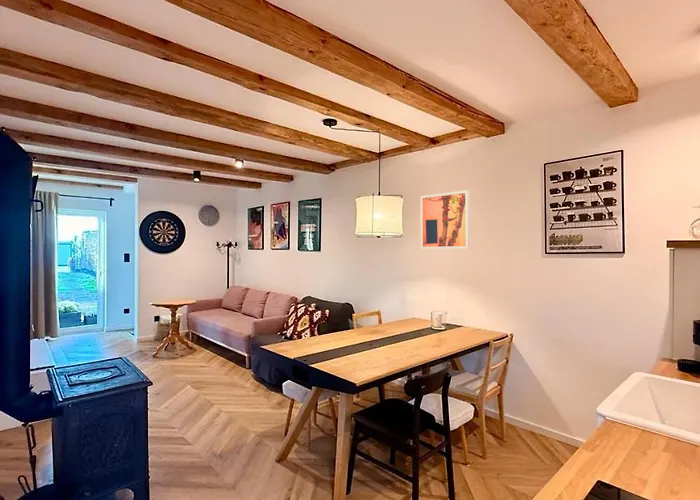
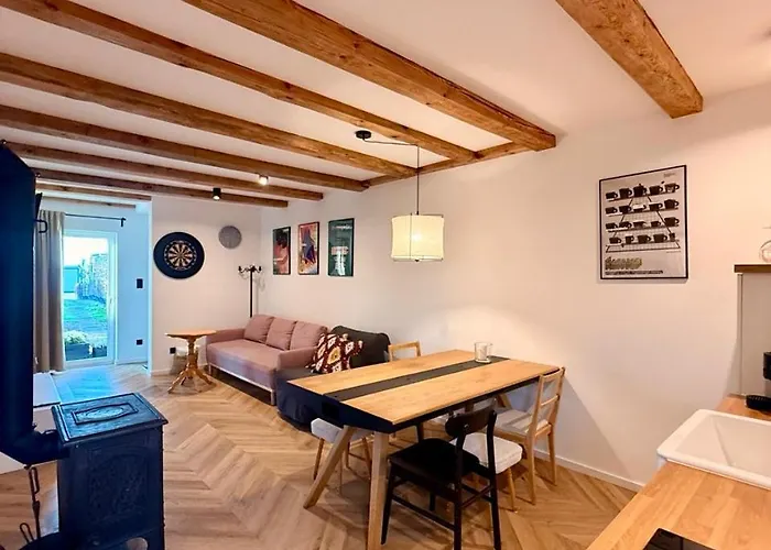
- wall art (444, 221)
